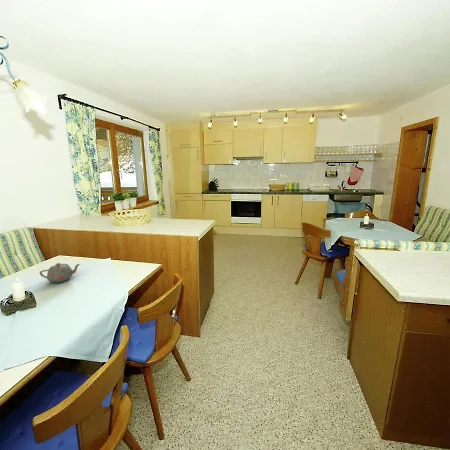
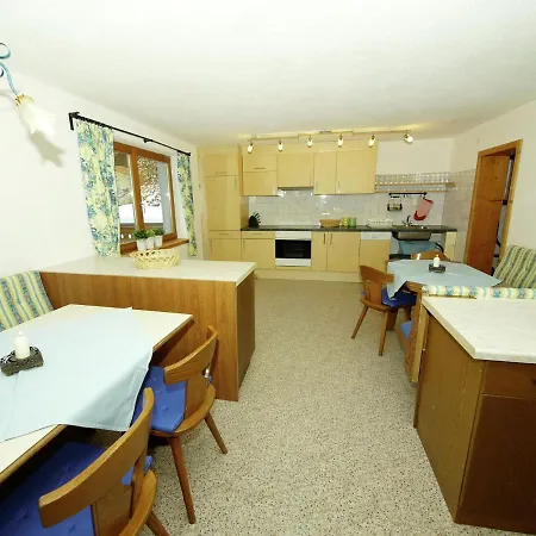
- teapot (61, 271)
